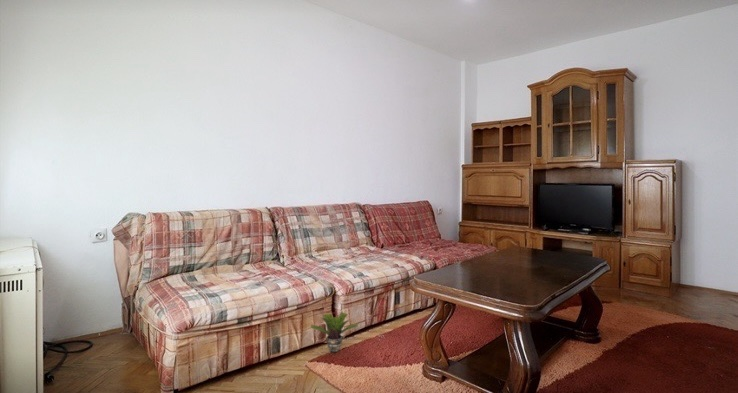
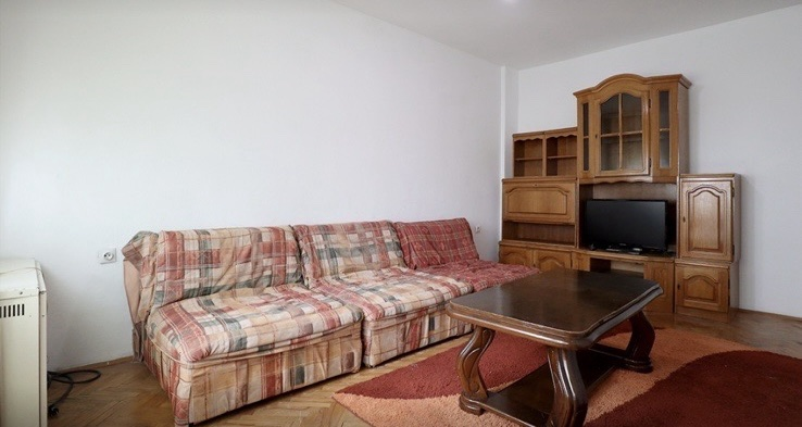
- potted plant (335, 332)
